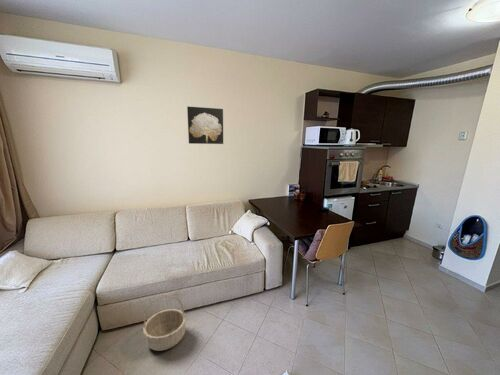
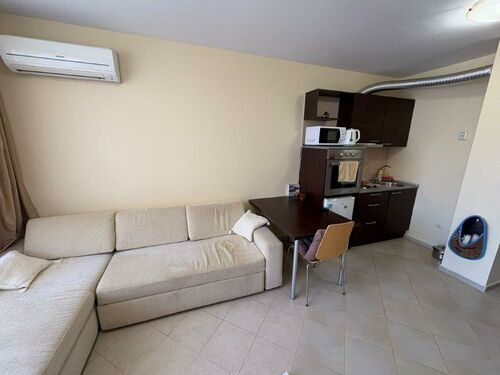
- wall art (205, 126)
- basket (164, 317)
